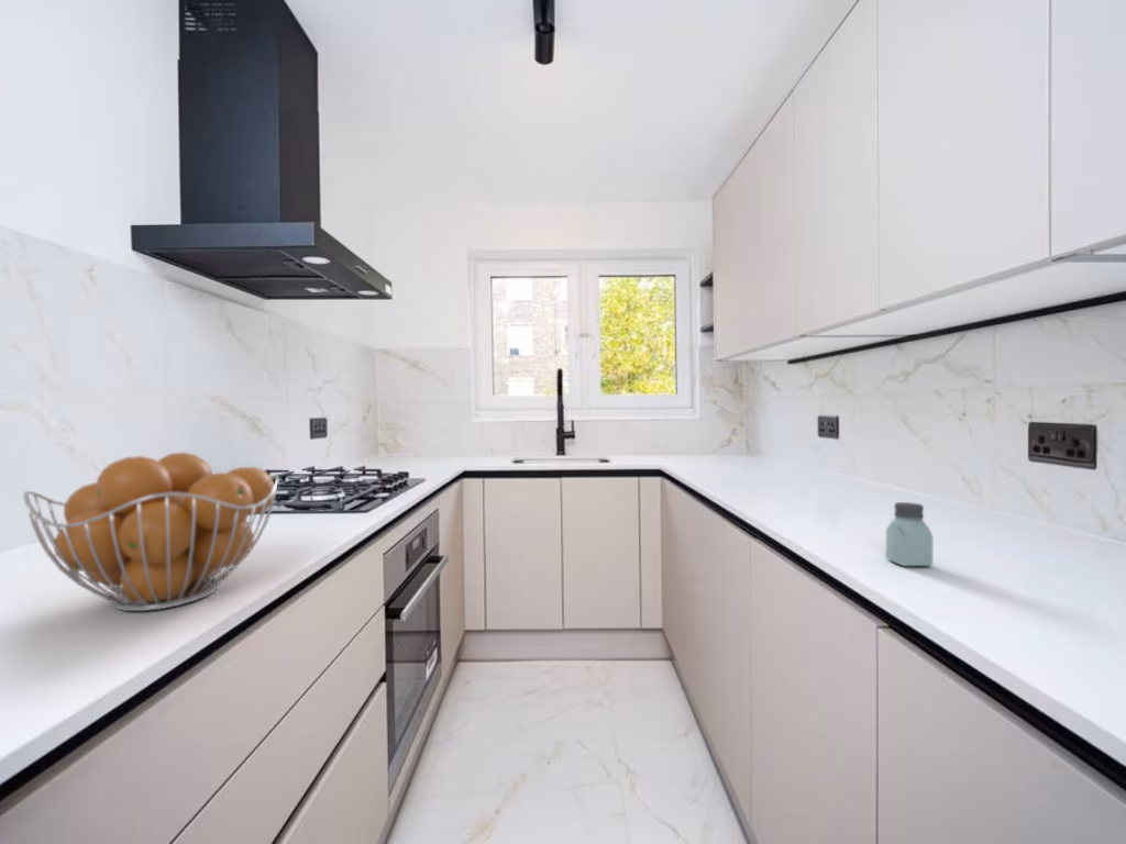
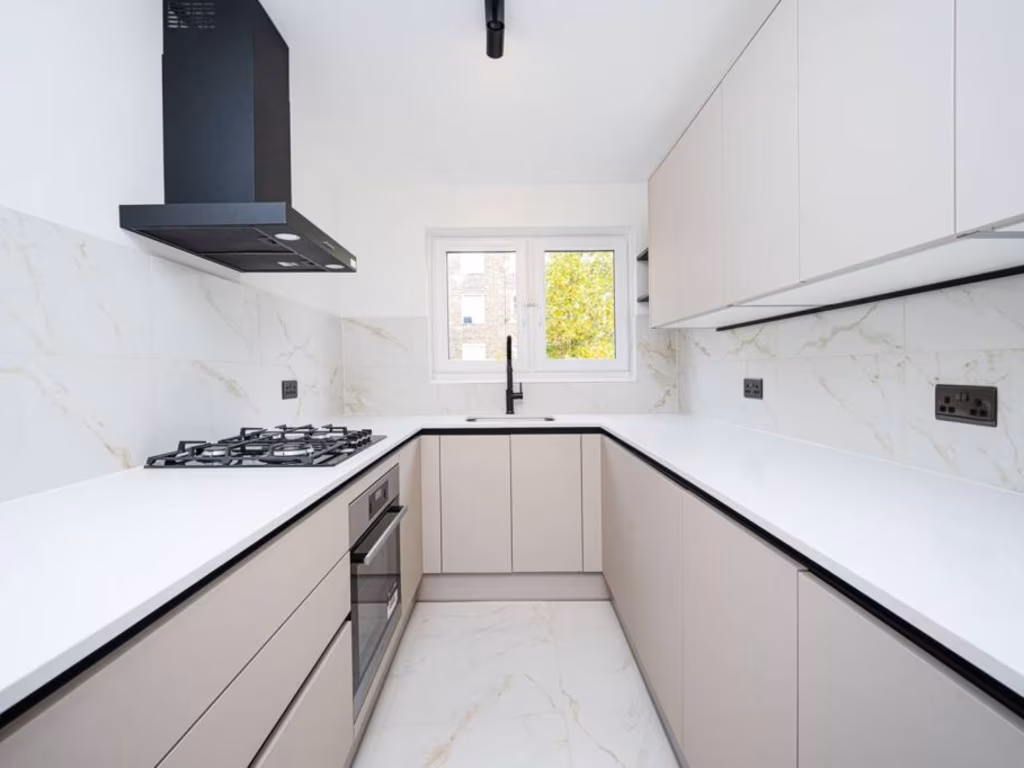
- fruit basket (167, 524)
- saltshaker (908, 533)
